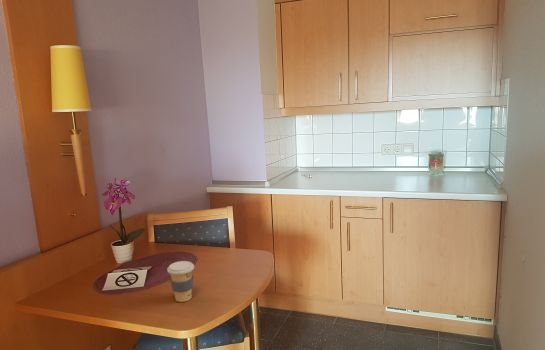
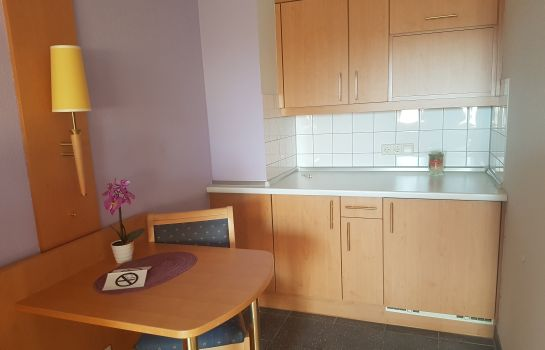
- coffee cup (182, 281)
